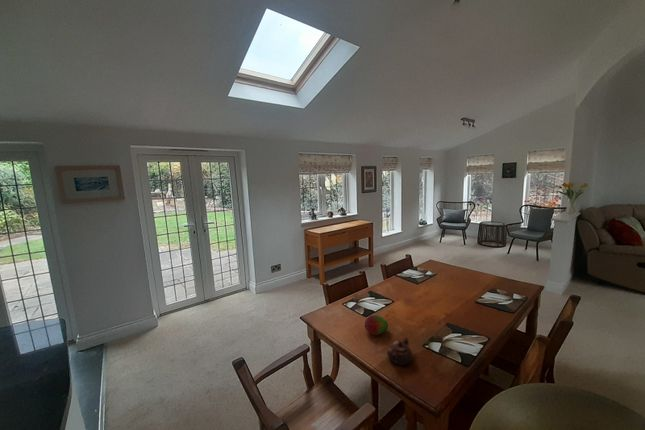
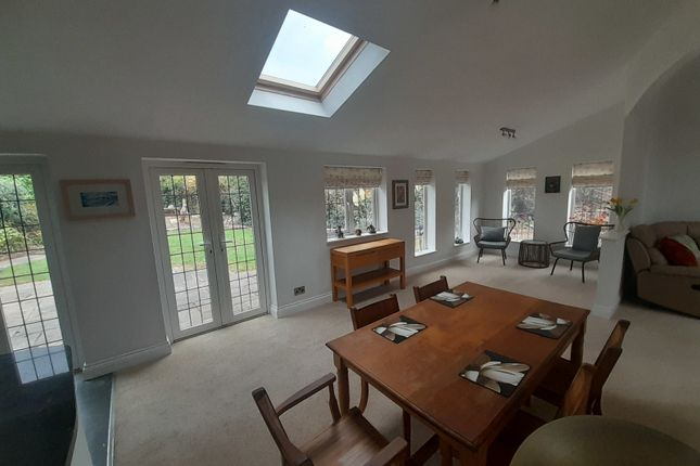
- fruit (376, 324)
- teapot (400, 349)
